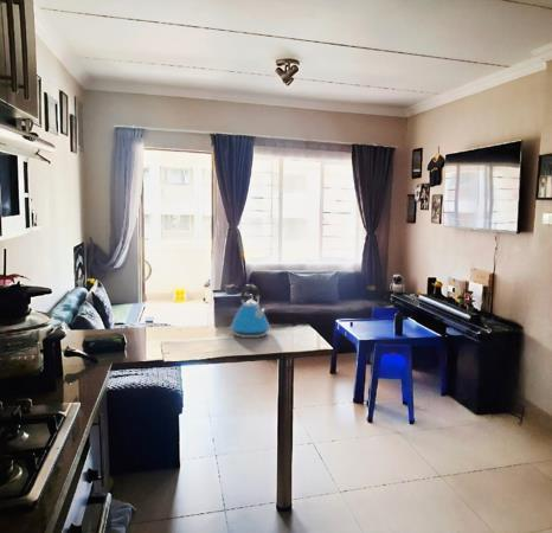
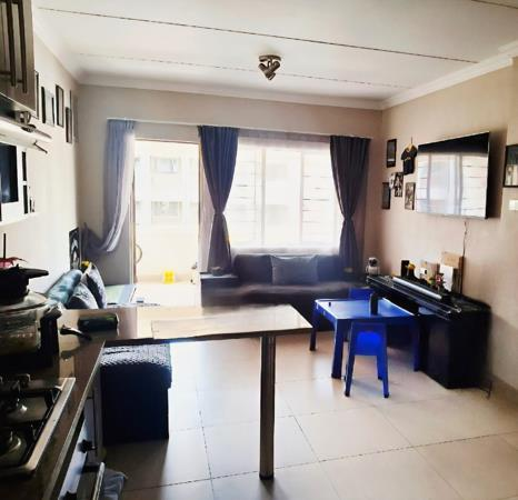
- kettle (249, 308)
